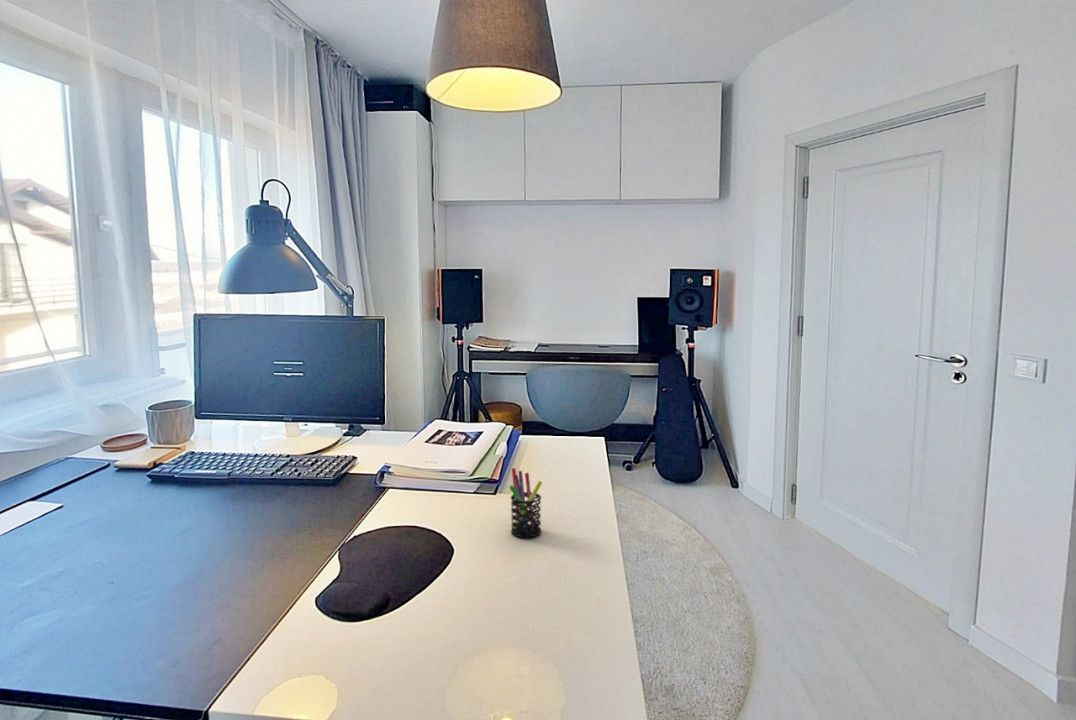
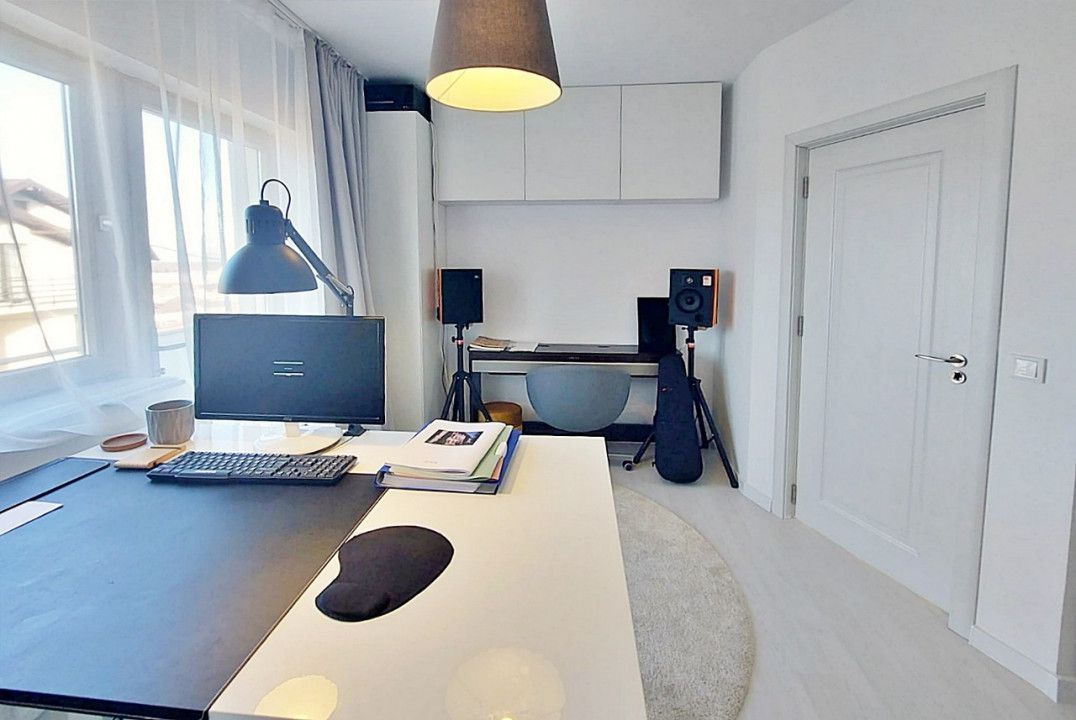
- pen holder (522, 502)
